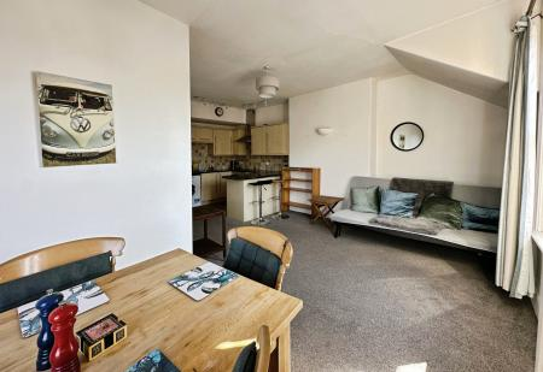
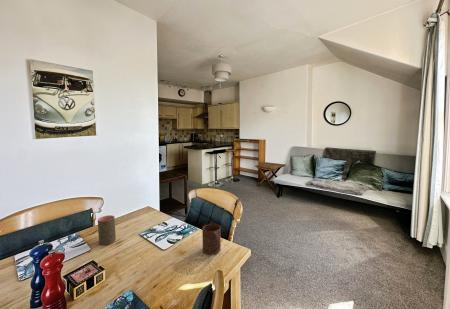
+ cup (213, 239)
+ cup (106, 229)
